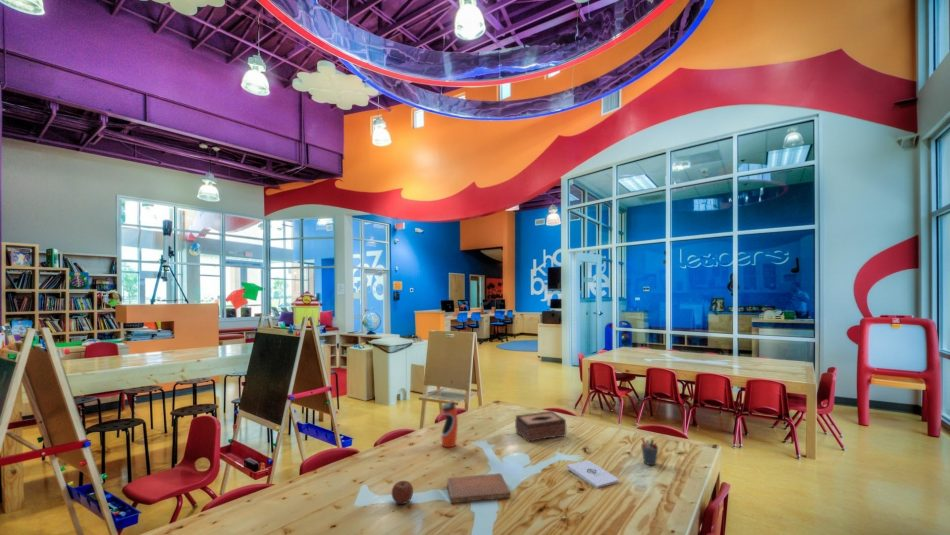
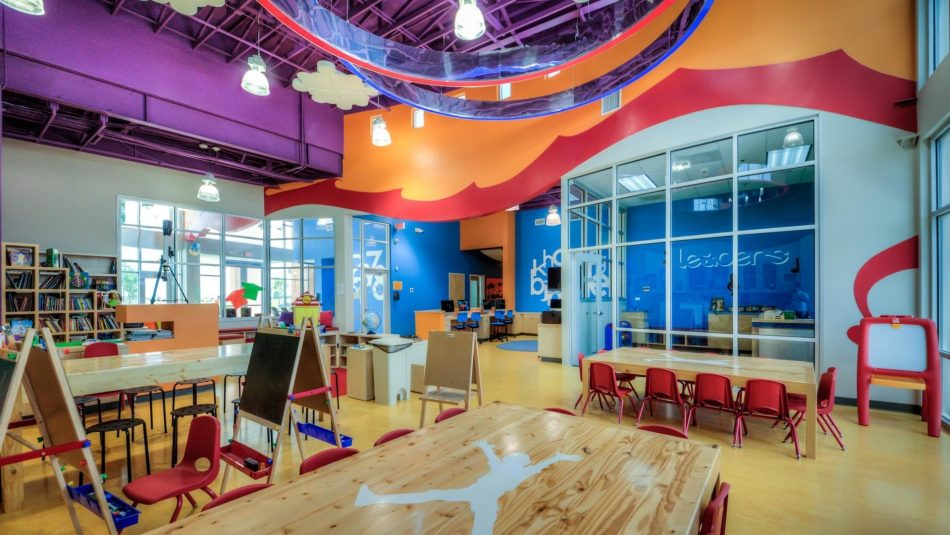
- tissue box (540, 425)
- notebook (477, 487)
- apple (402, 491)
- notepad (592, 473)
- pen holder (649, 450)
- water bottle (449, 422)
